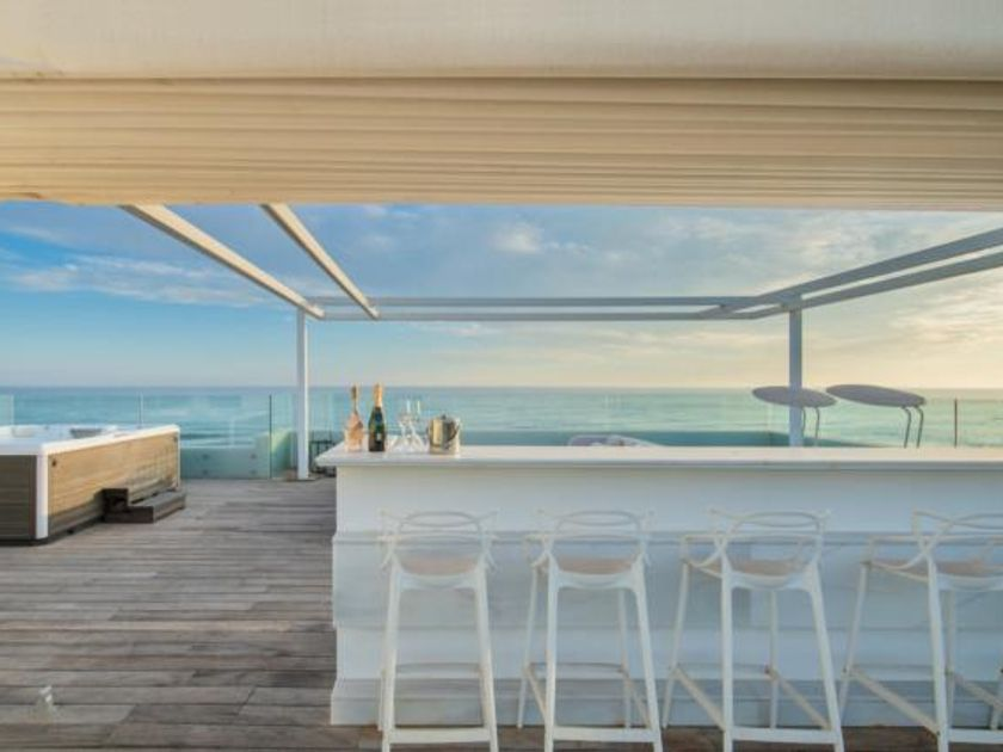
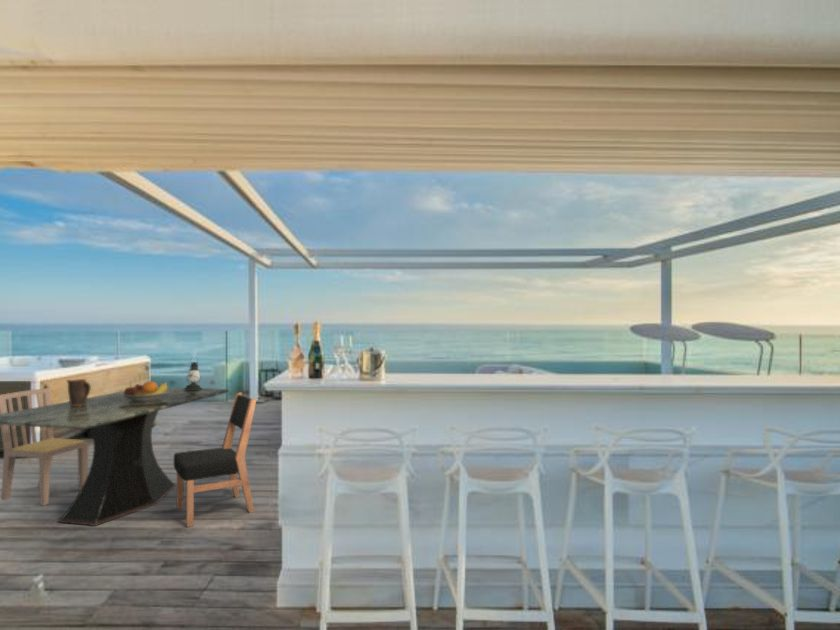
+ lantern (193, 372)
+ dining chair (214, 454)
+ dining chair (43, 443)
+ dining table (123, 452)
+ pitcher (78, 392)
+ fruit bowl (144, 390)
